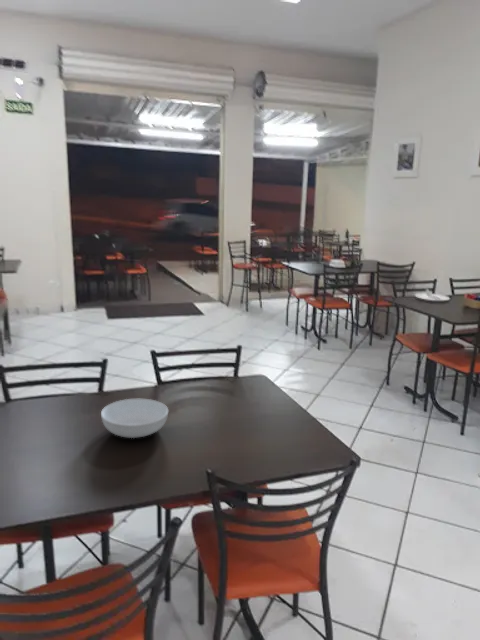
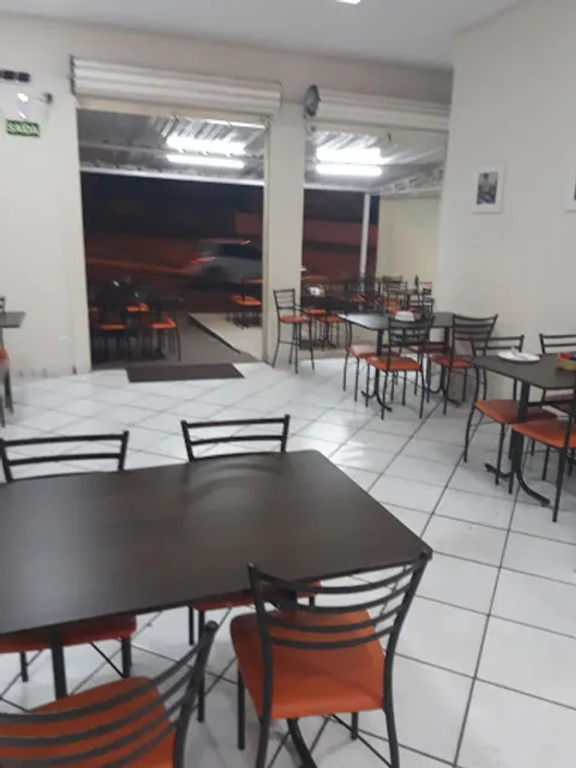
- serving bowl (135, 420)
